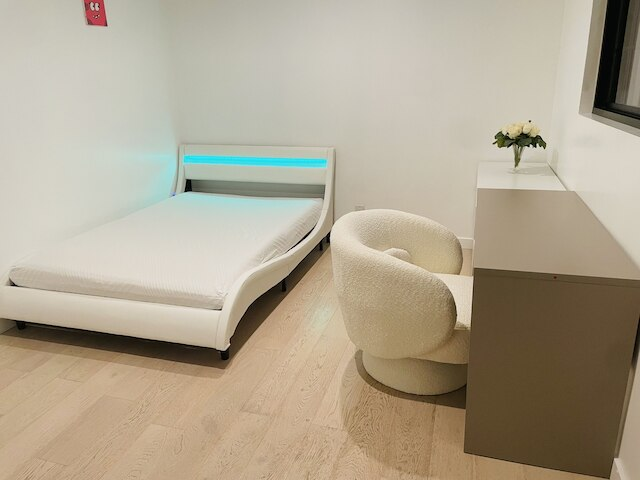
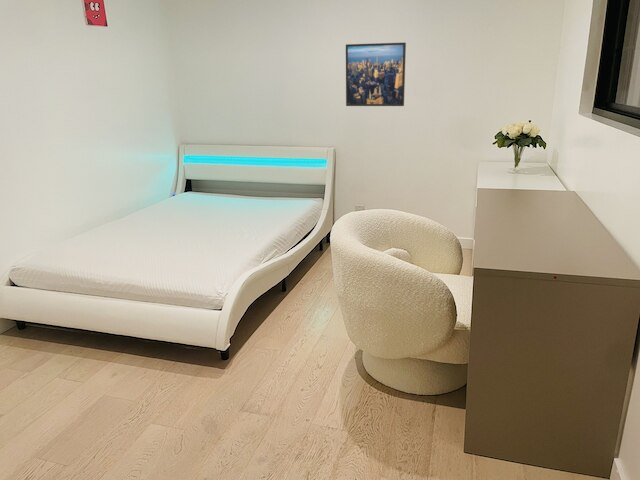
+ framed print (374, 75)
